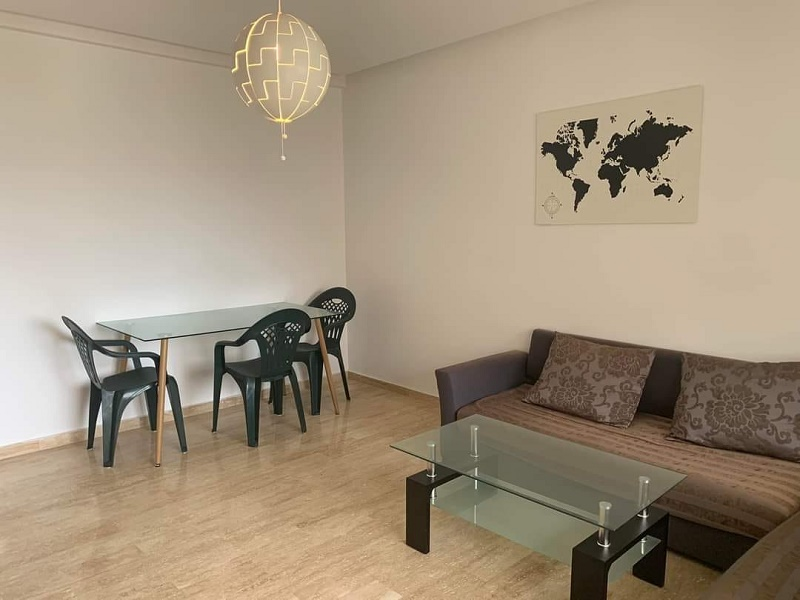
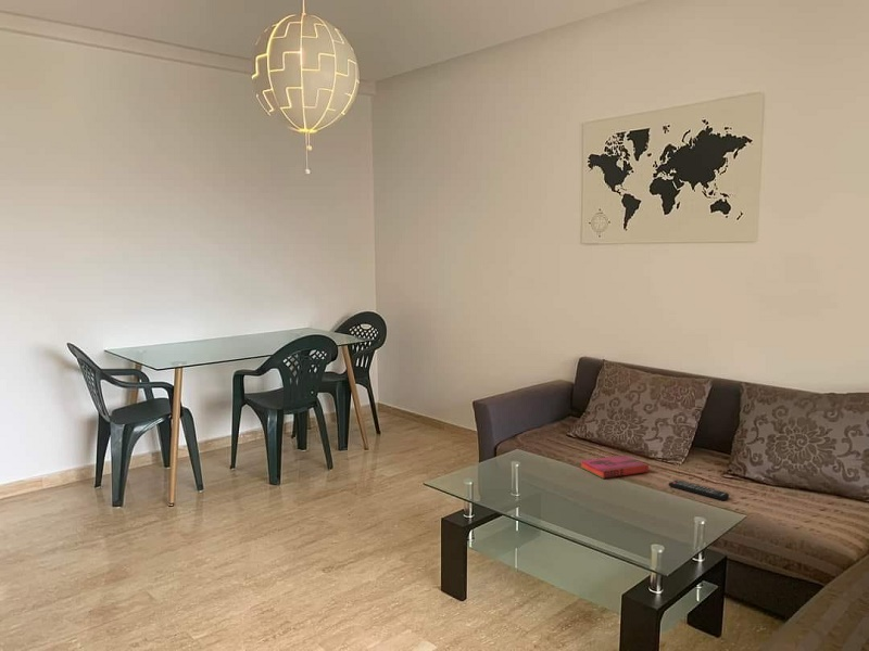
+ hardback book (614, 465)
+ remote control (697, 489)
